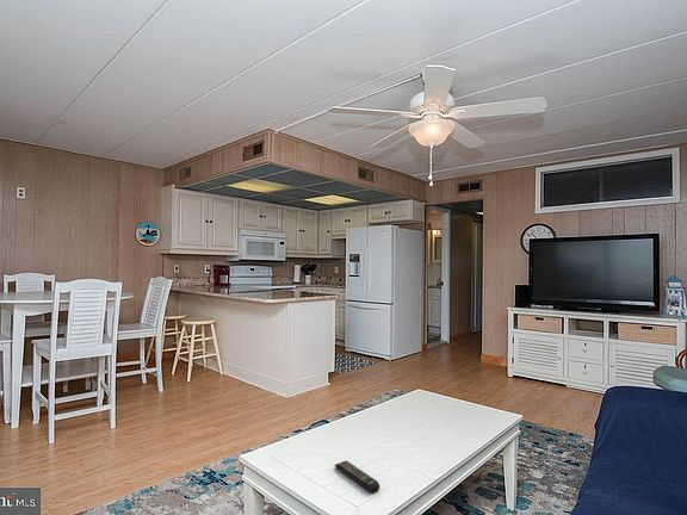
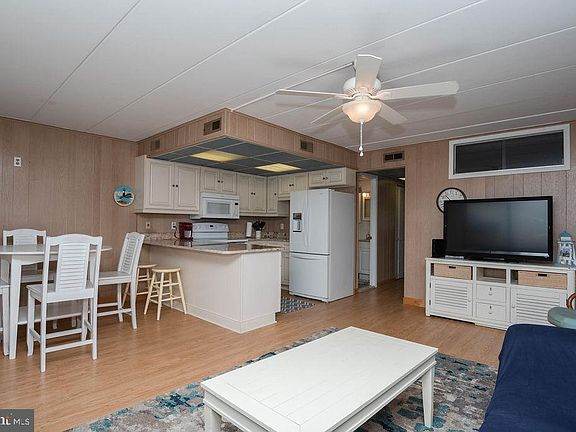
- remote control (355, 474)
